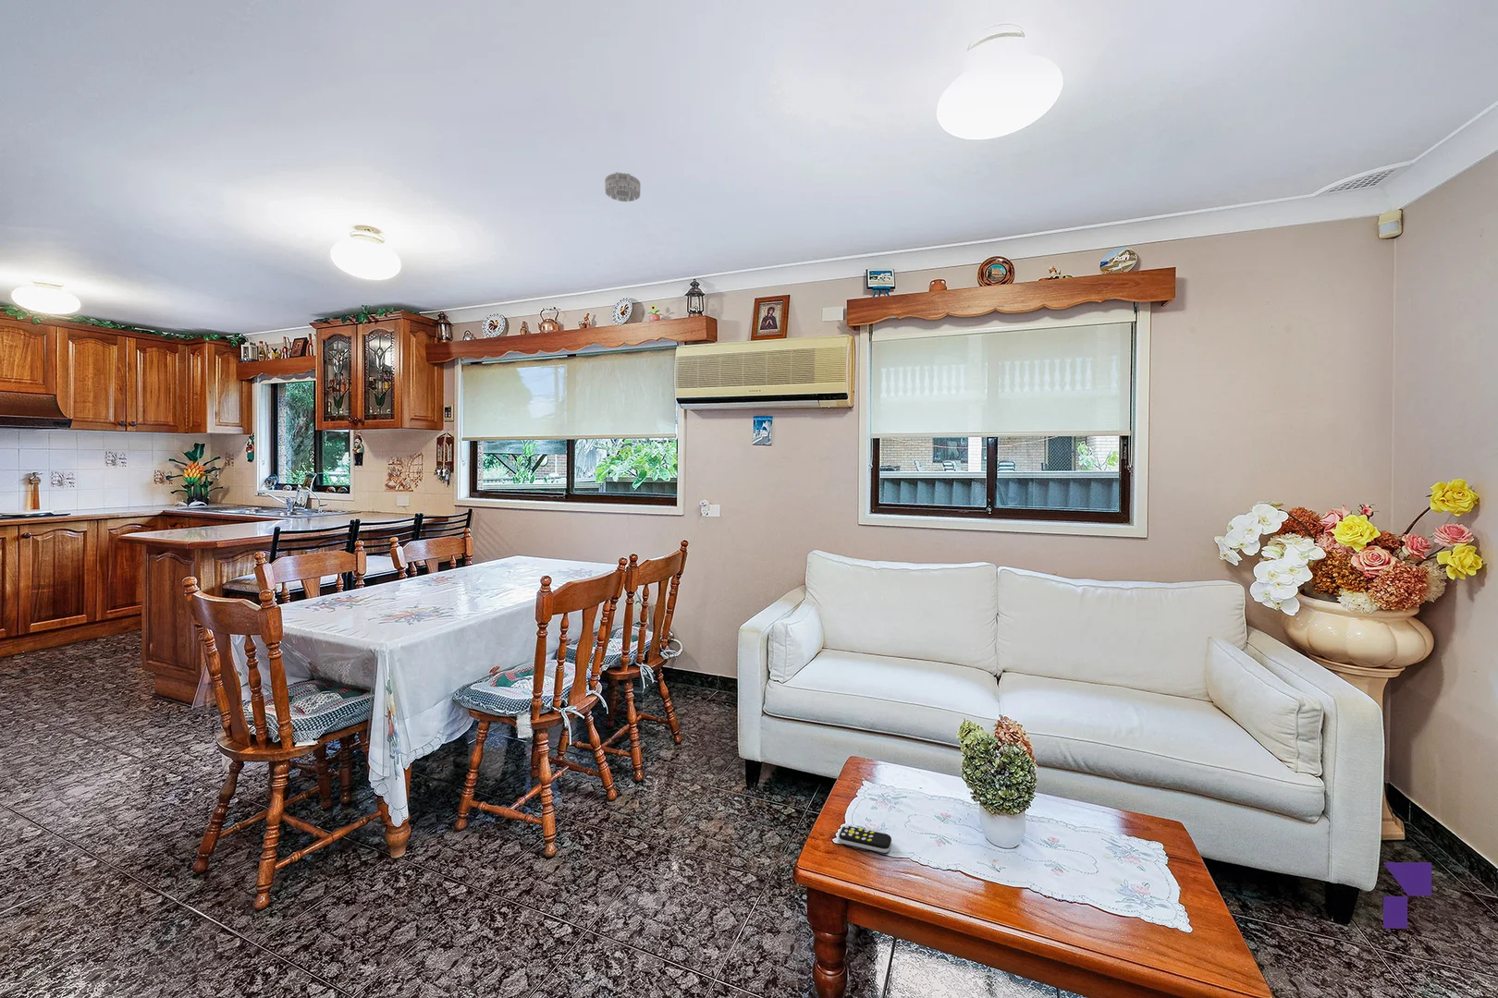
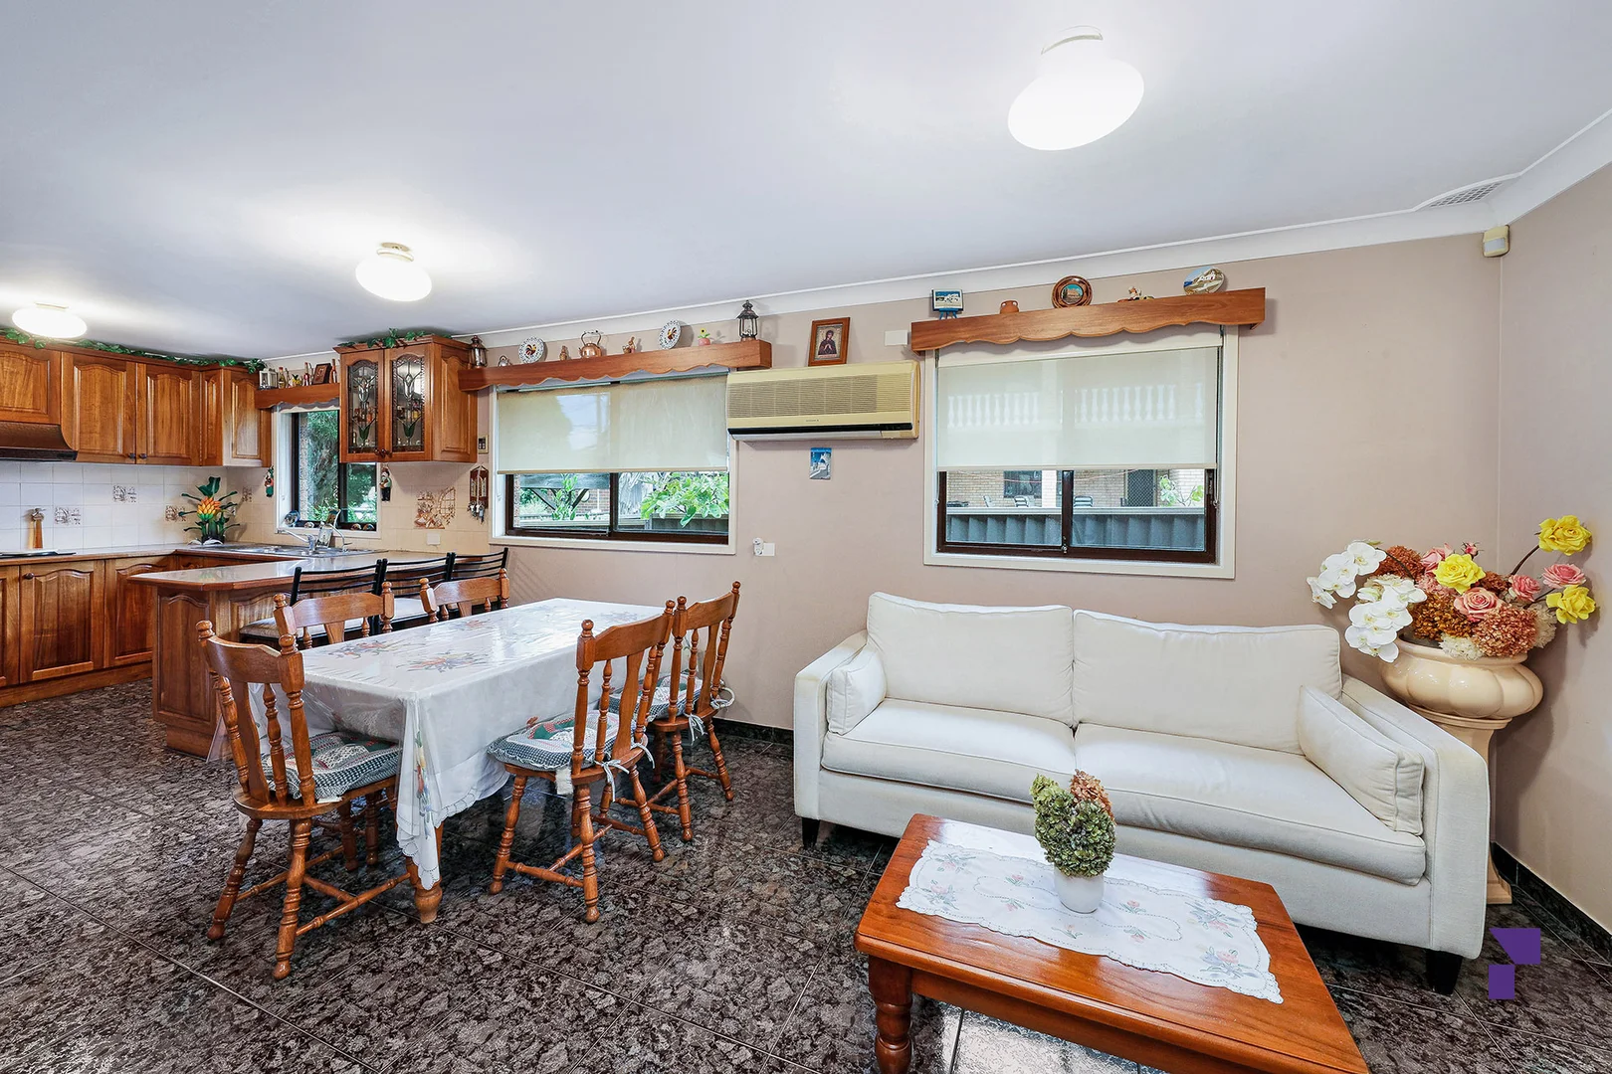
- remote control (865, 838)
- smoke detector (622, 186)
